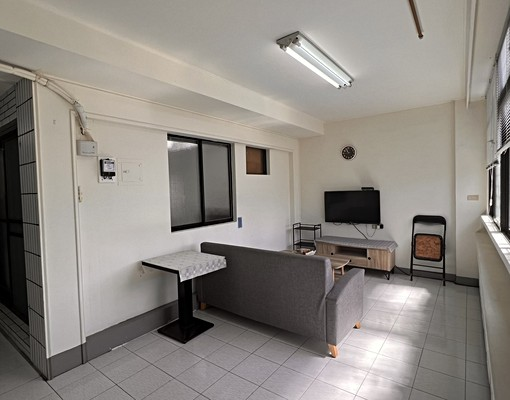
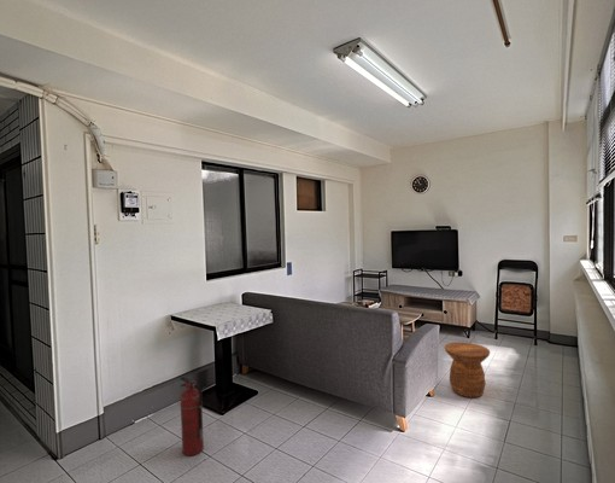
+ fire extinguisher (192, 414)
+ side table (467, 369)
